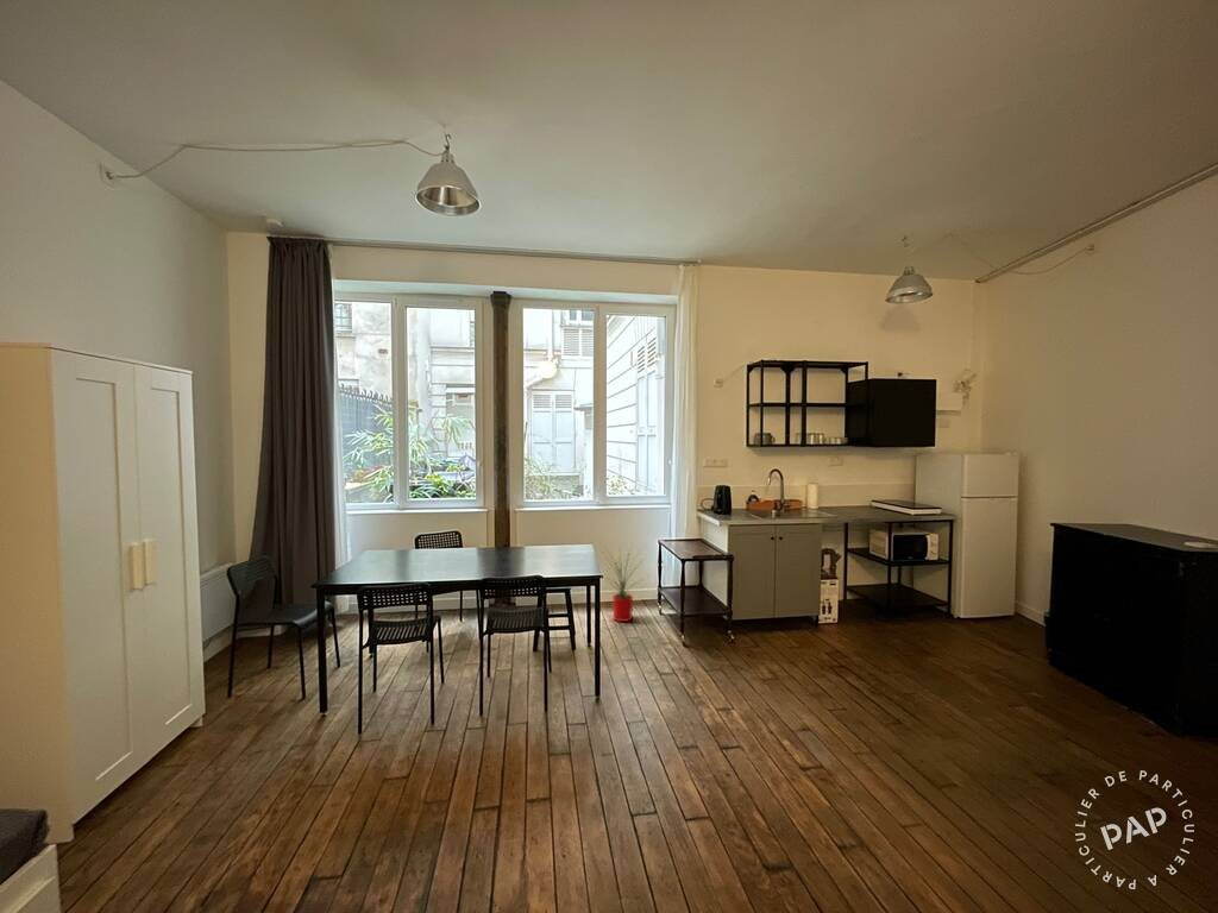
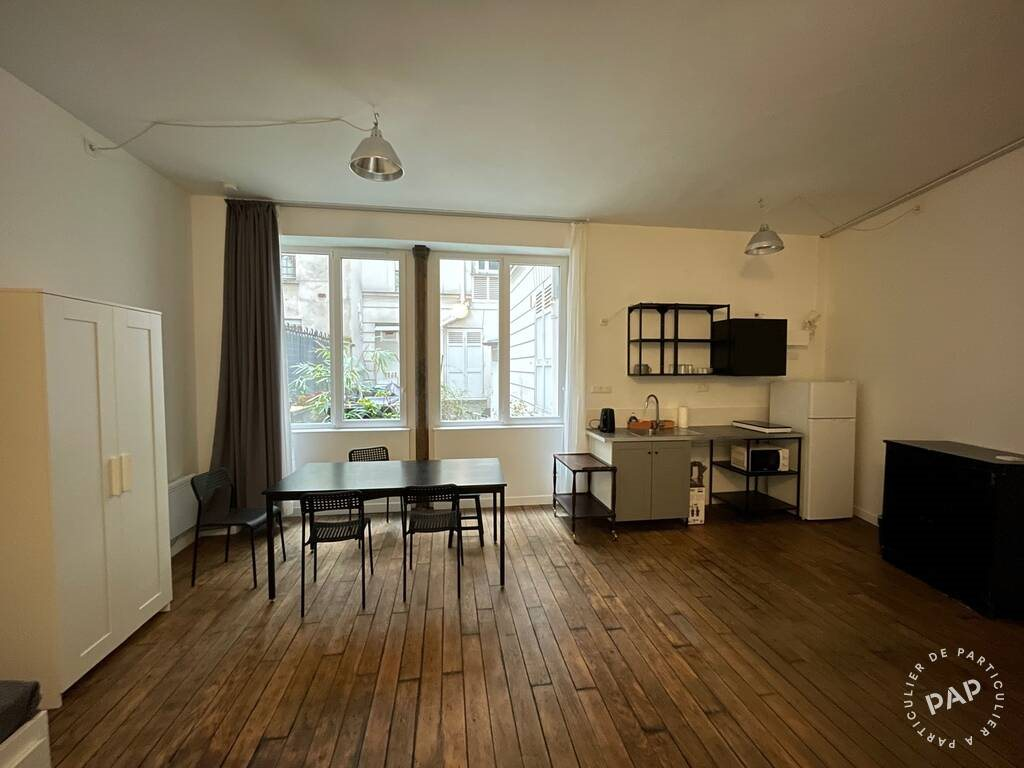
- house plant (622, 581)
